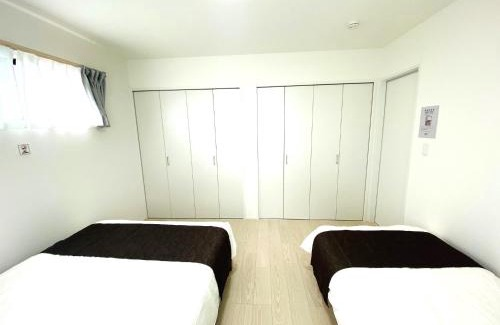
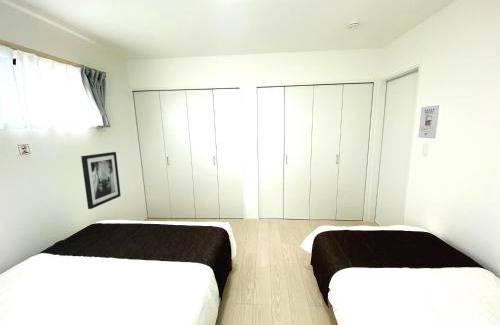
+ wall art (103, 178)
